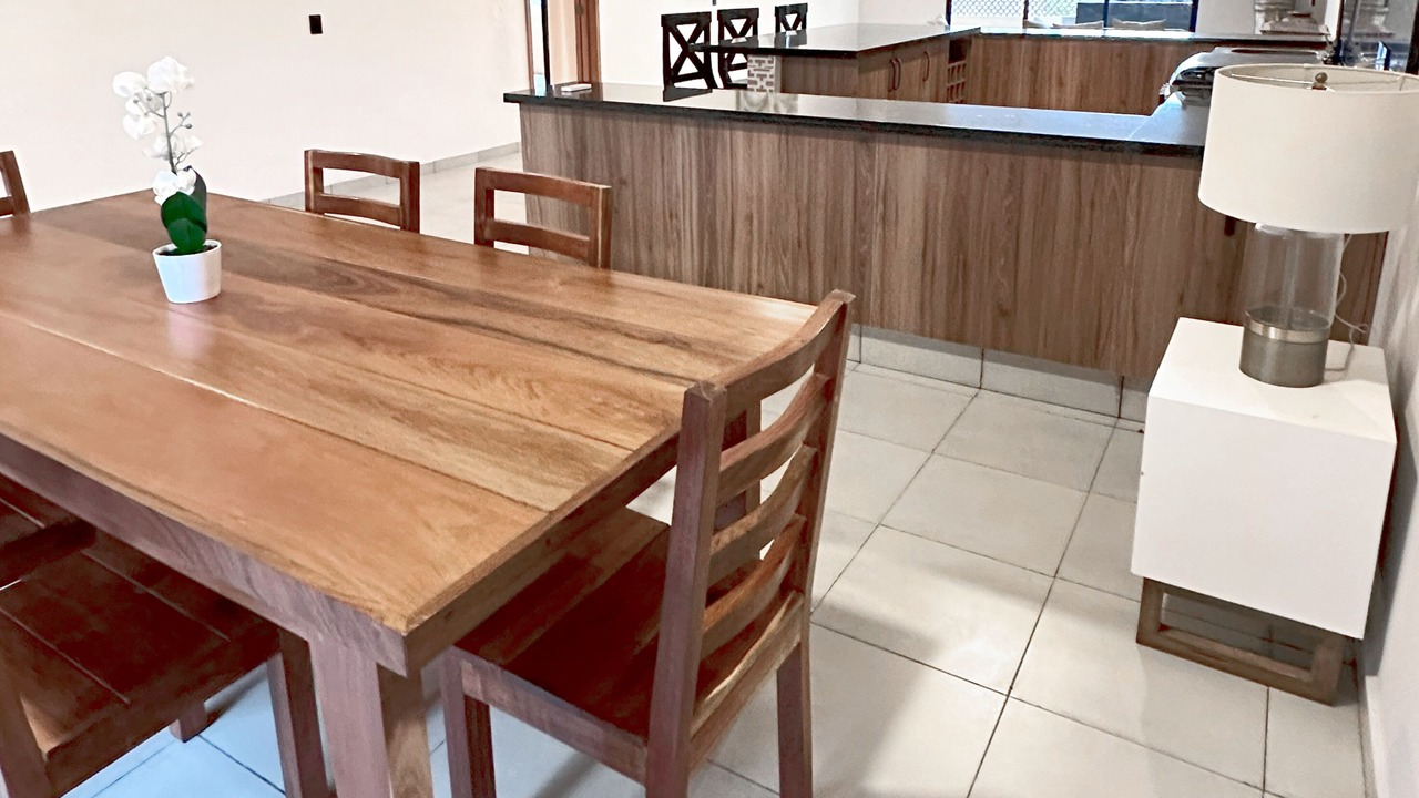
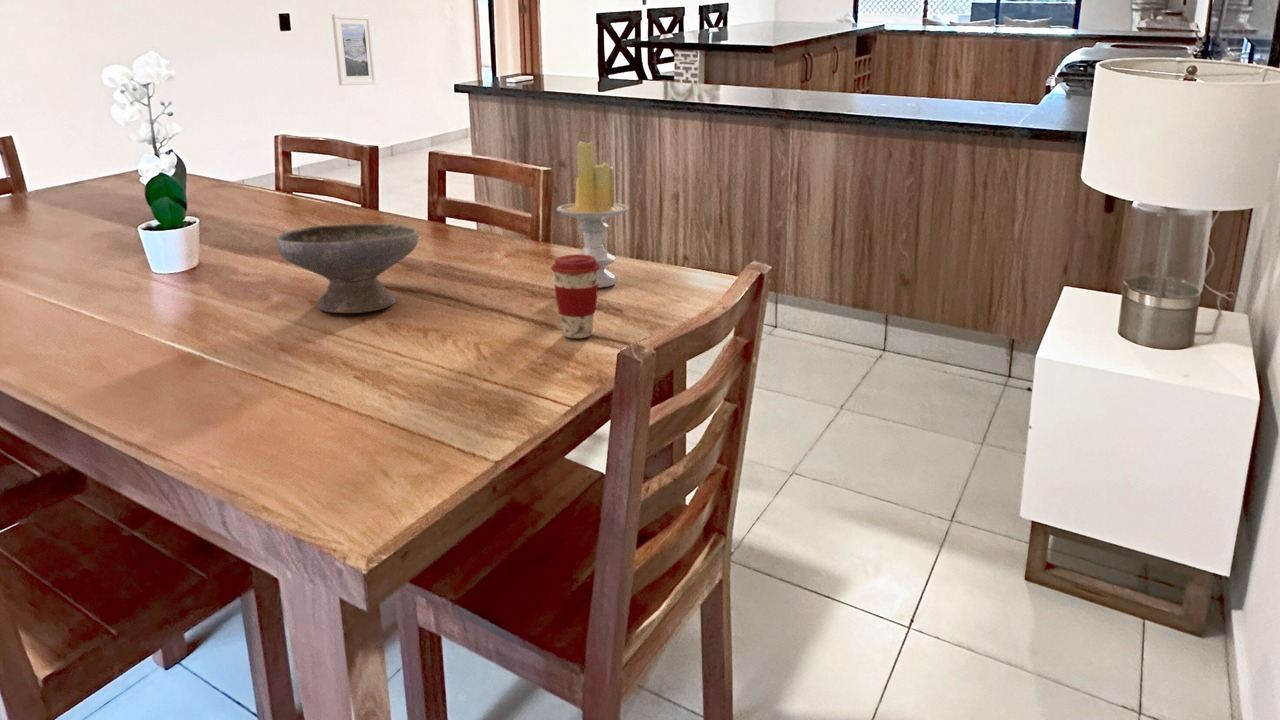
+ candle (592, 213)
+ coffee cup (576, 296)
+ bowl (351, 267)
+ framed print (354, 50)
